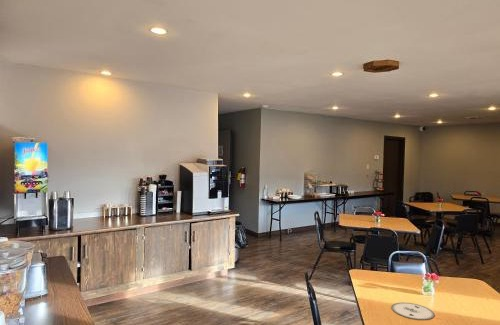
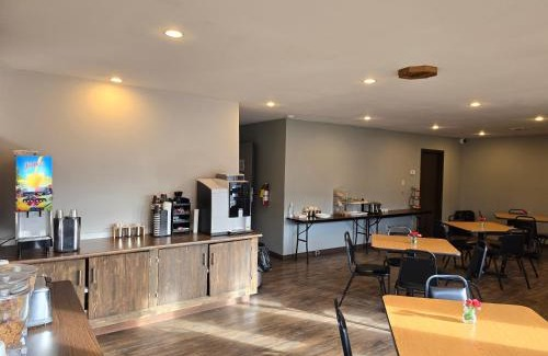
- plate (412, 310)
